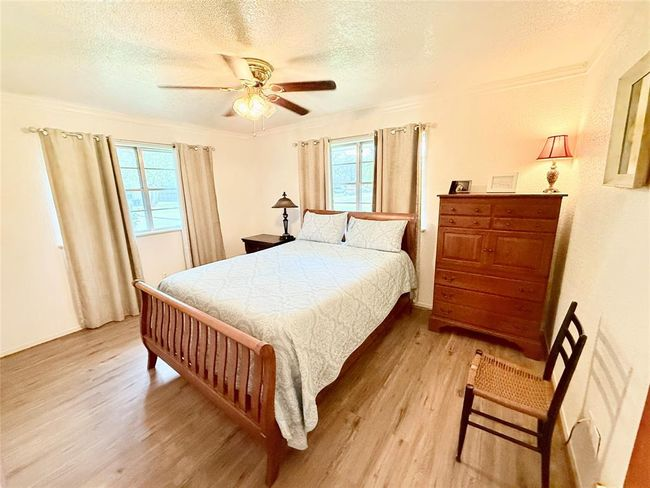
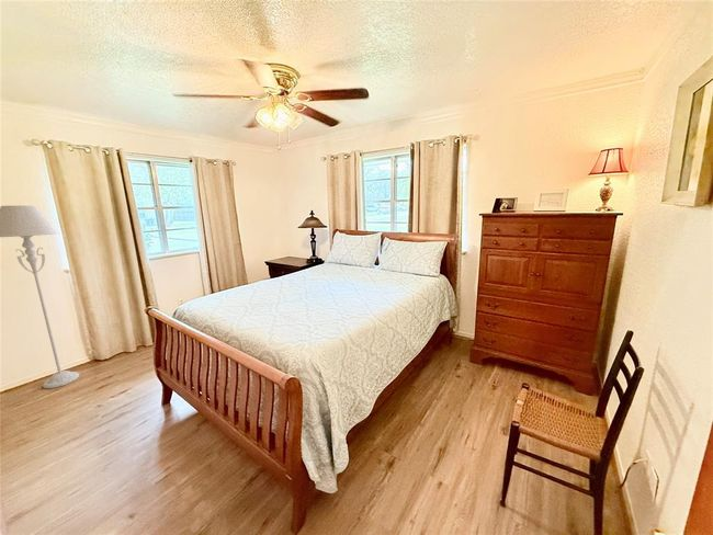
+ floor lamp (41, 298)
